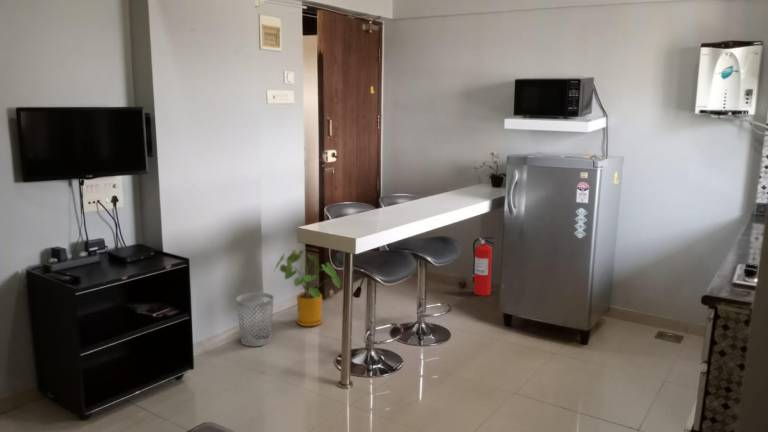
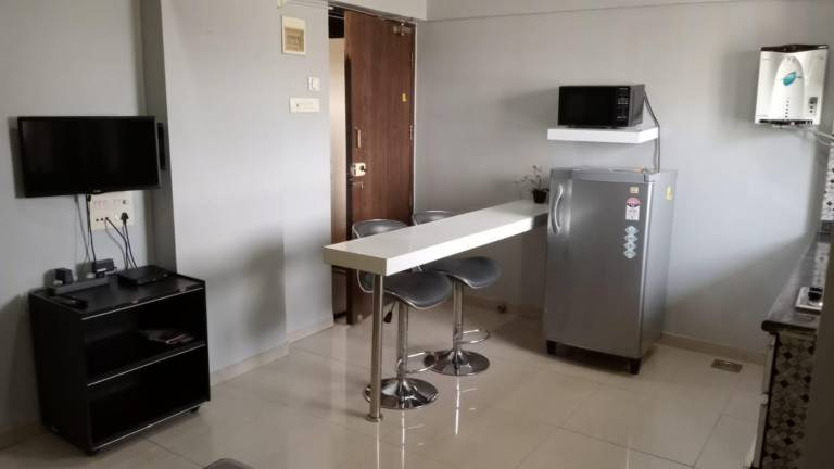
- wastebasket (255, 319)
- fire extinguisher (482, 264)
- house plant (306, 288)
